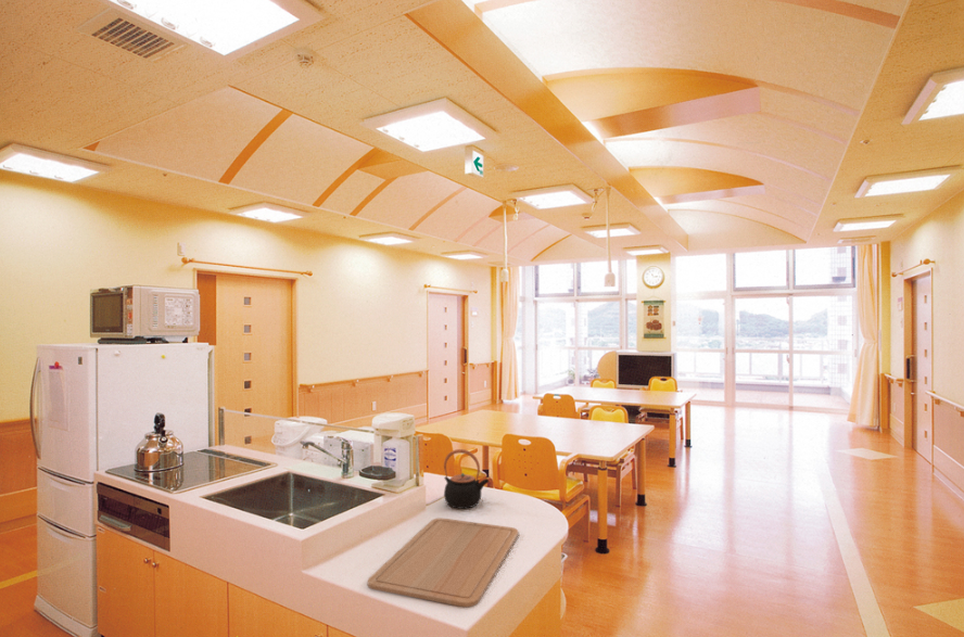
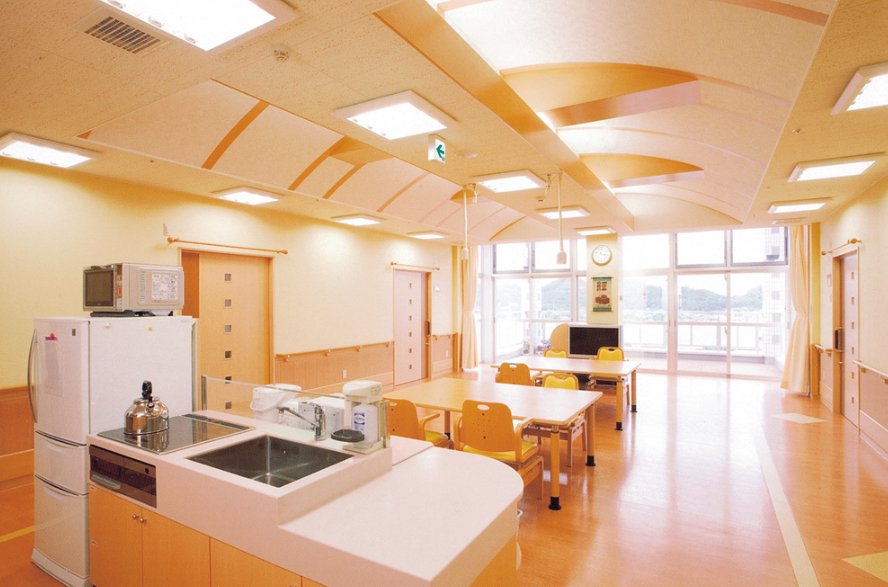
- chopping board (451, 553)
- teapot (466, 476)
